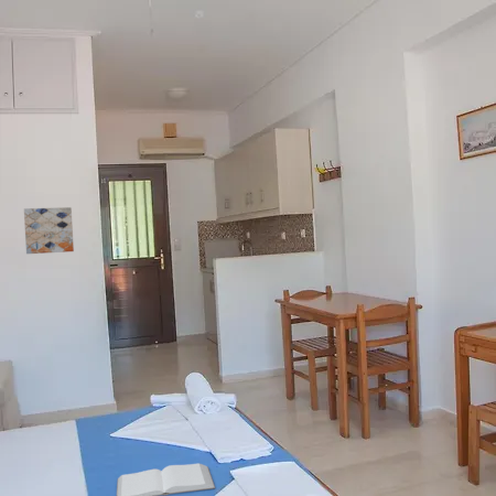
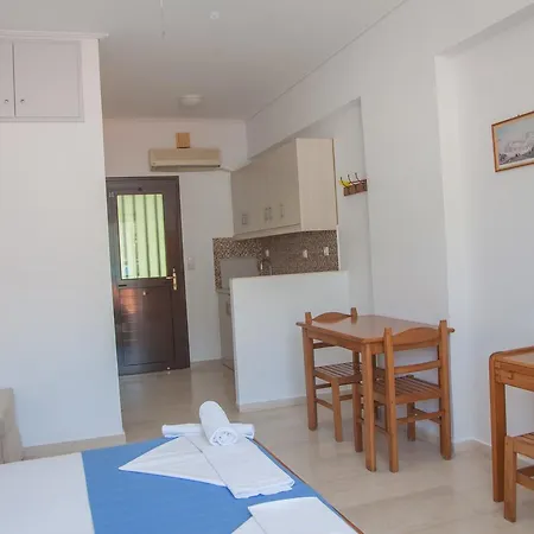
- wall art (48, 230)
- book (164, 479)
